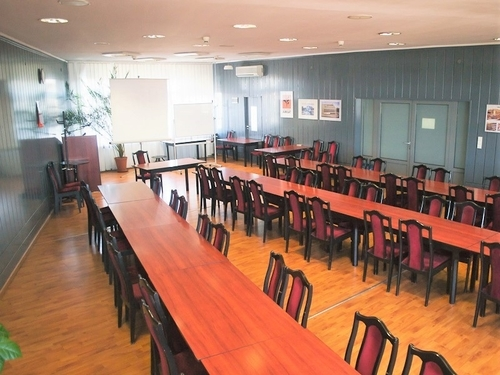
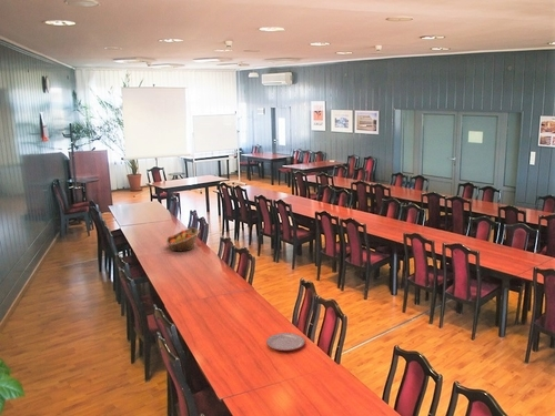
+ plate (285, 342)
+ fruit basket (183, 239)
